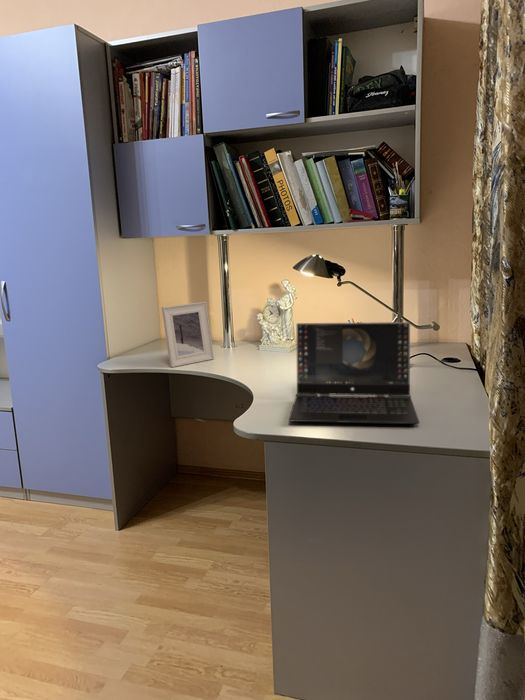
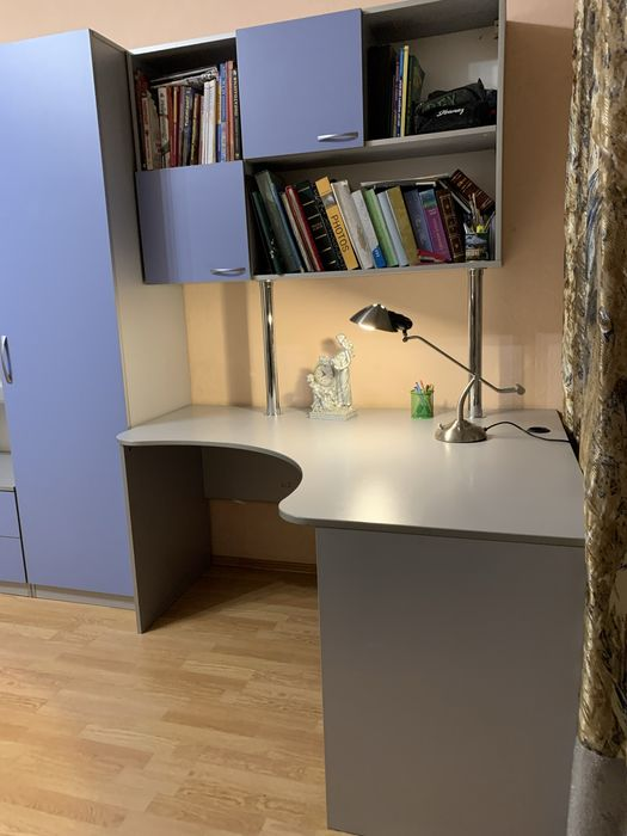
- laptop (352, 371)
- picture frame (186, 333)
